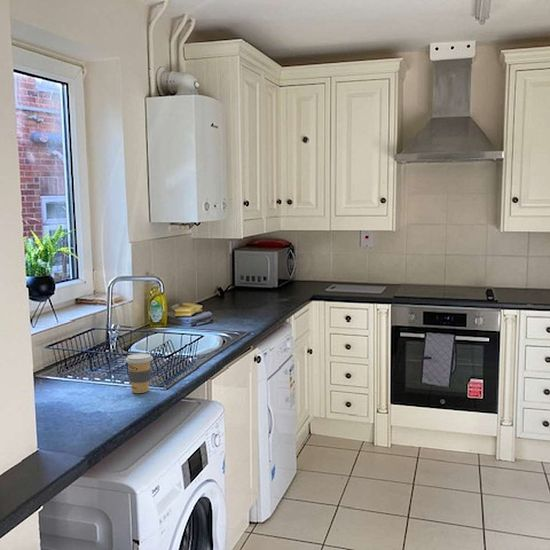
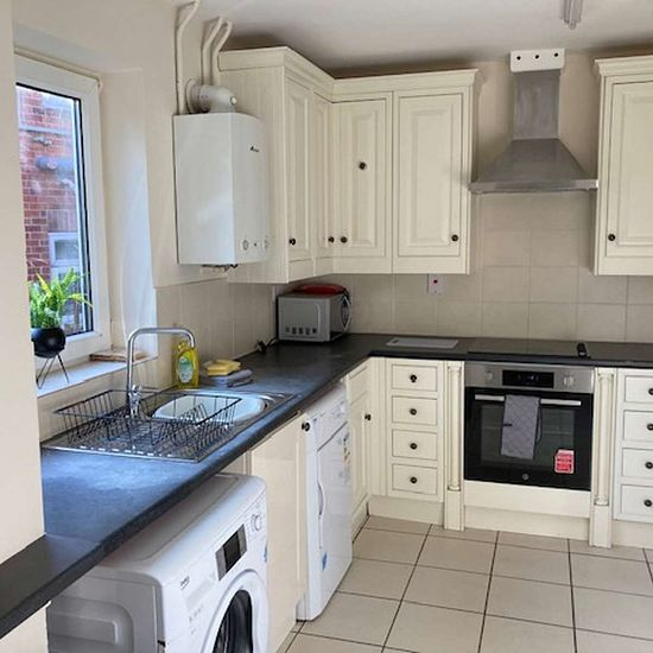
- coffee cup (139, 373)
